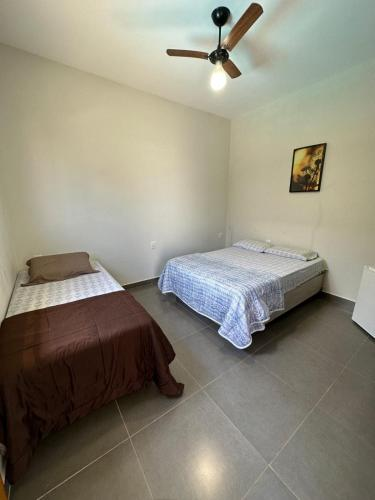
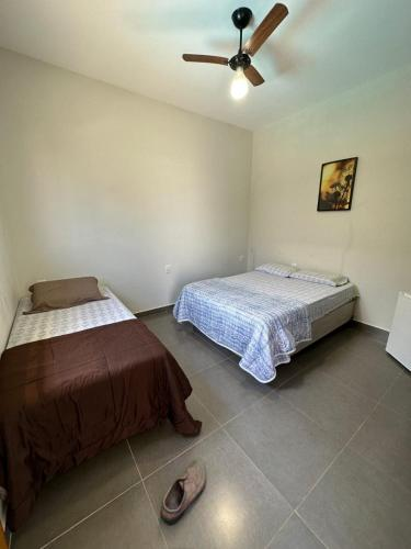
+ shoe (186, 488)
